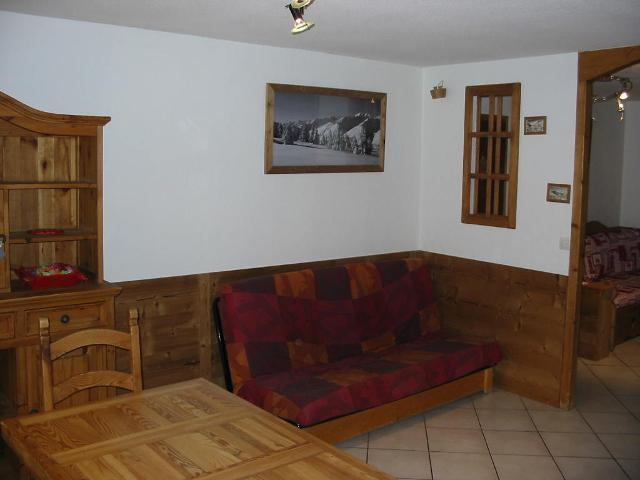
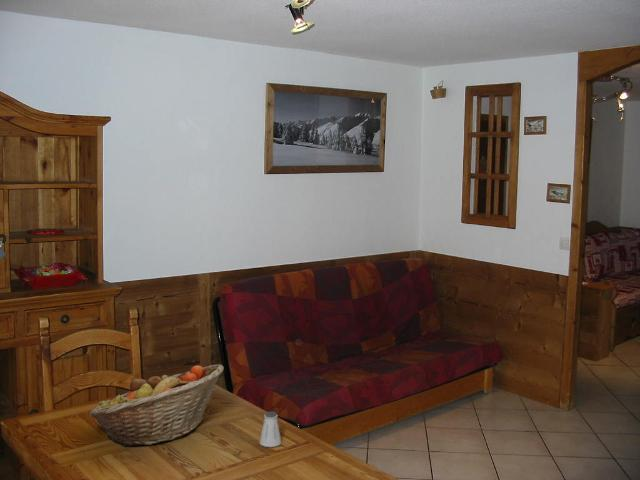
+ saltshaker (270, 428)
+ fruit basket (160, 399)
